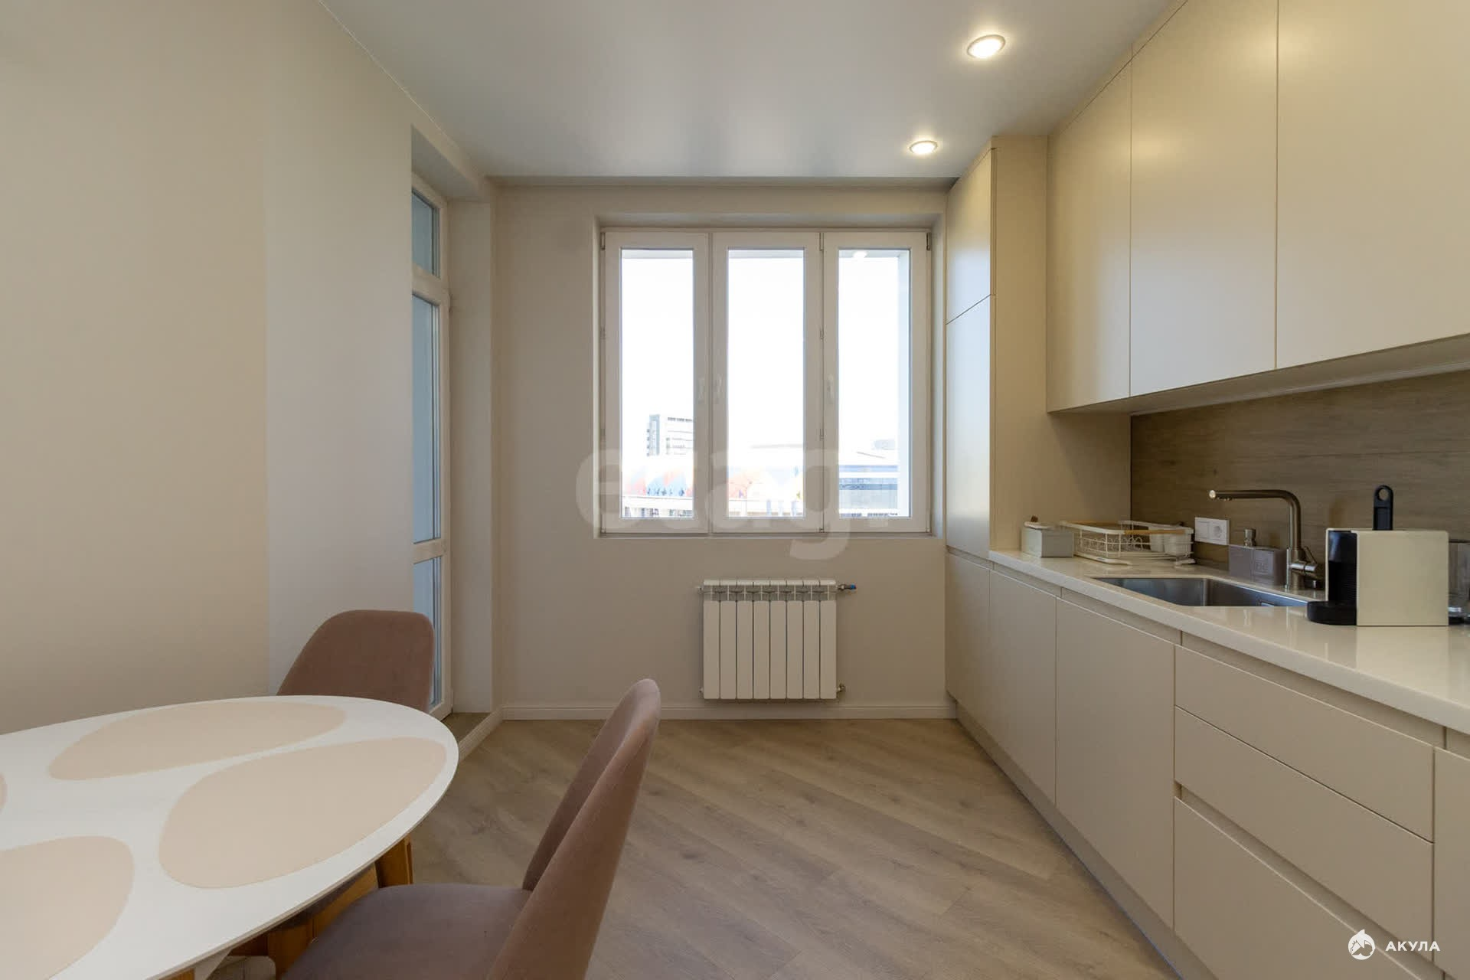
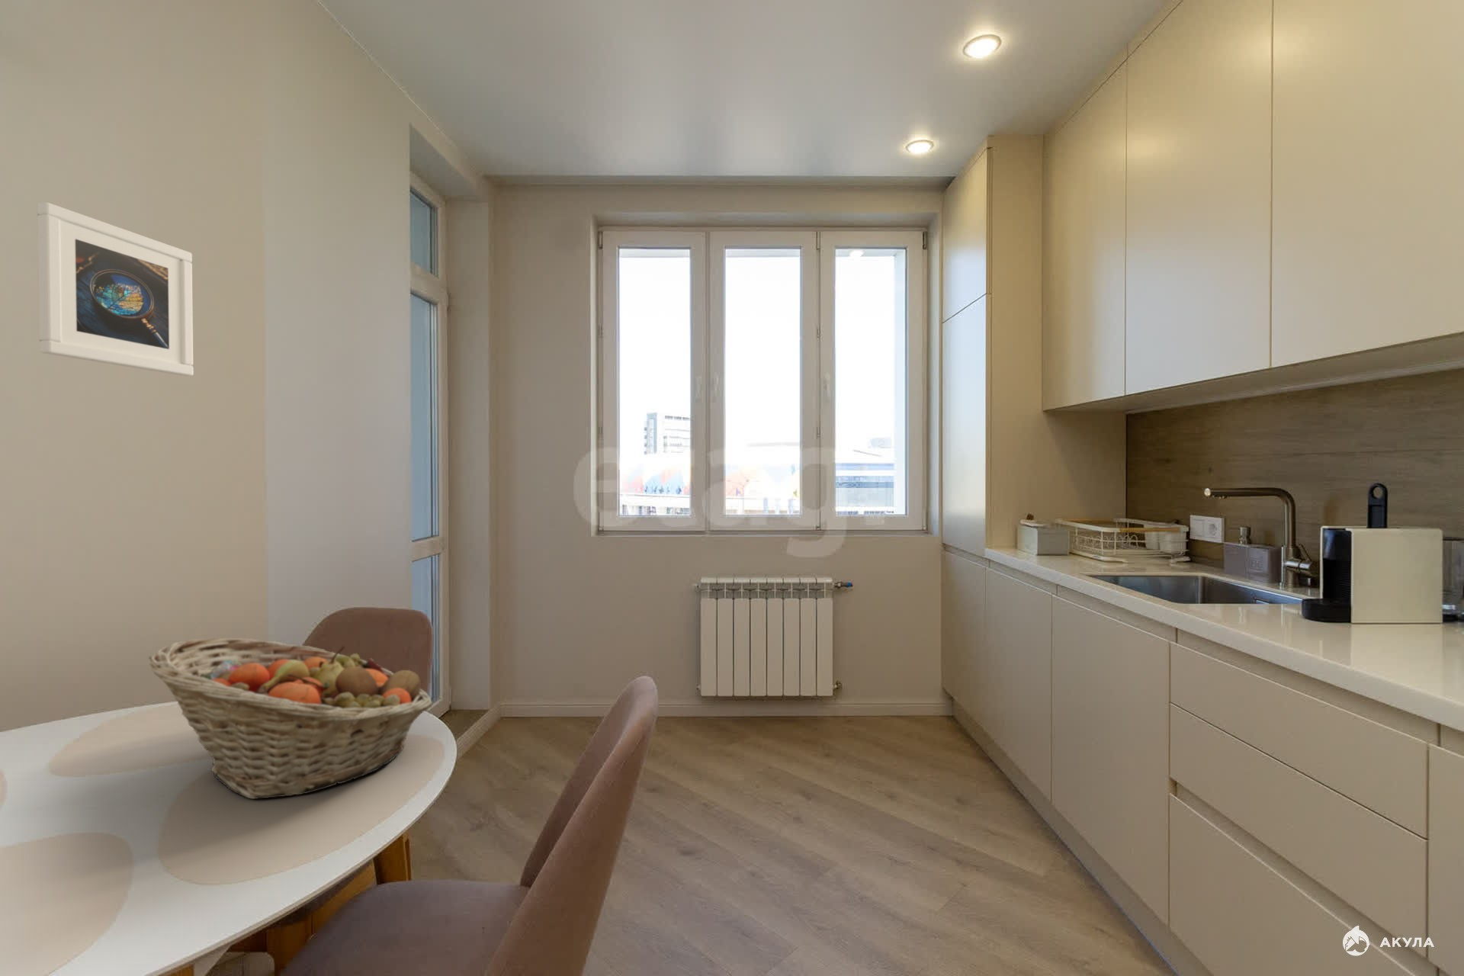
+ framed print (123, 297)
+ fruit basket (301, 697)
